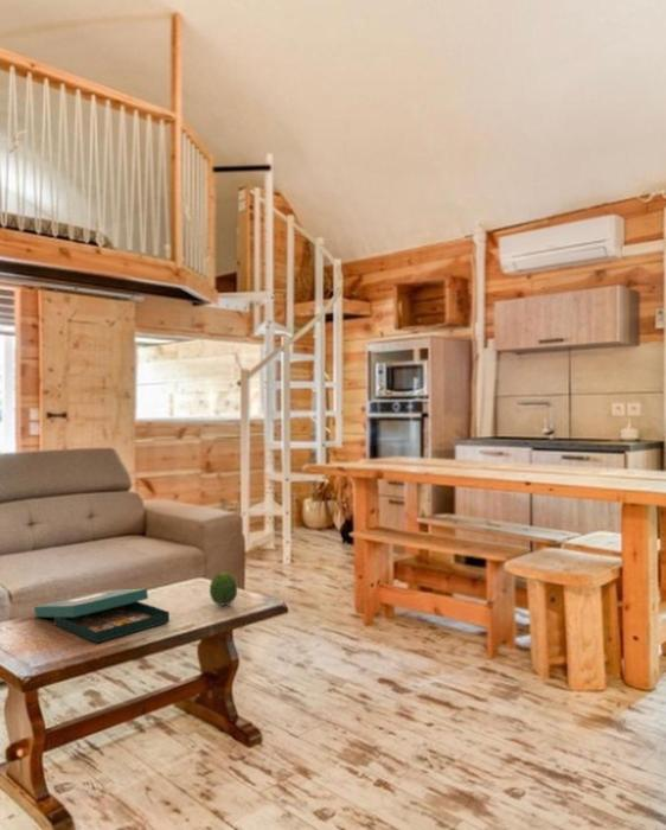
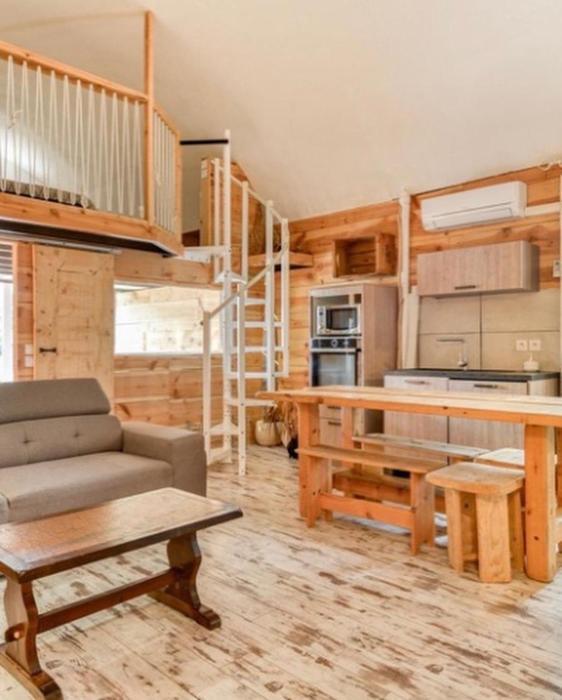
- board game (101, 606)
- fruit (223, 588)
